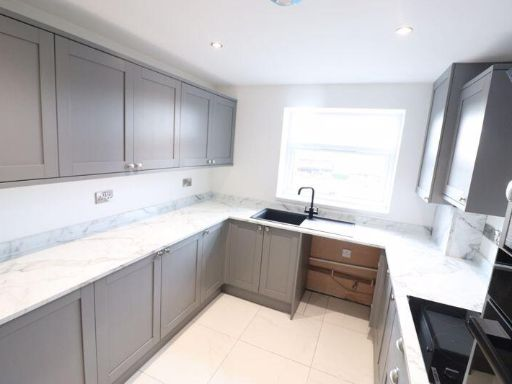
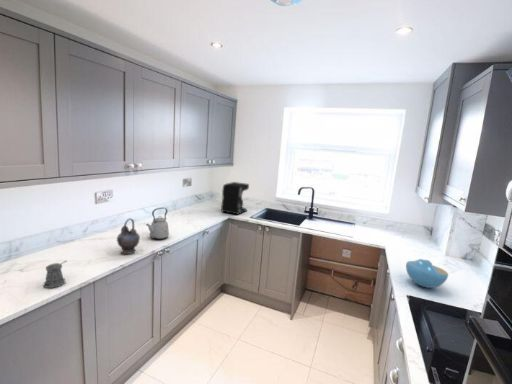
+ bowl (425, 273)
+ teapot (126, 236)
+ coffee maker (236, 197)
+ pepper shaker (56, 272)
+ kettle (156, 223)
